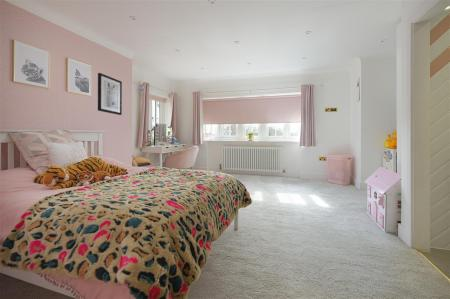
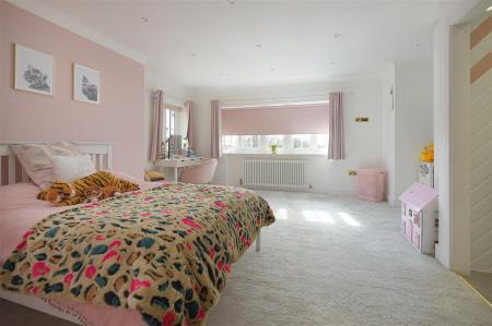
- wall art (110, 95)
